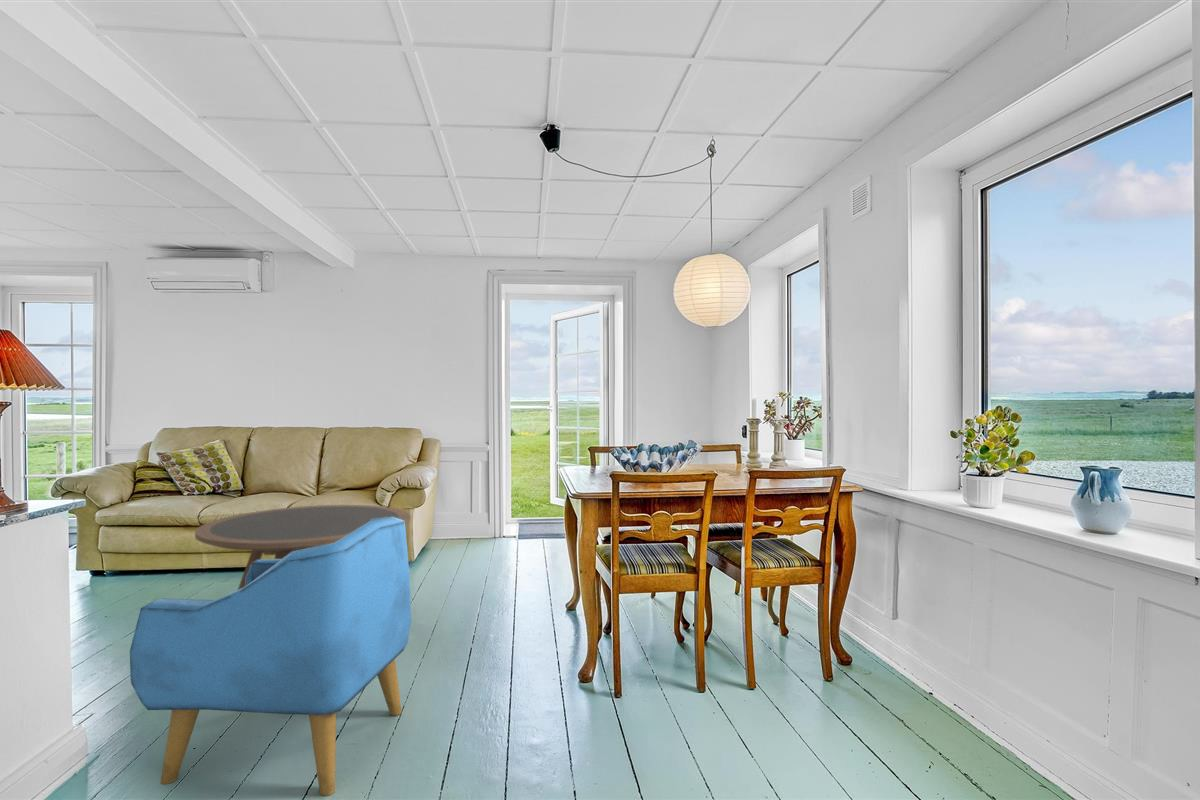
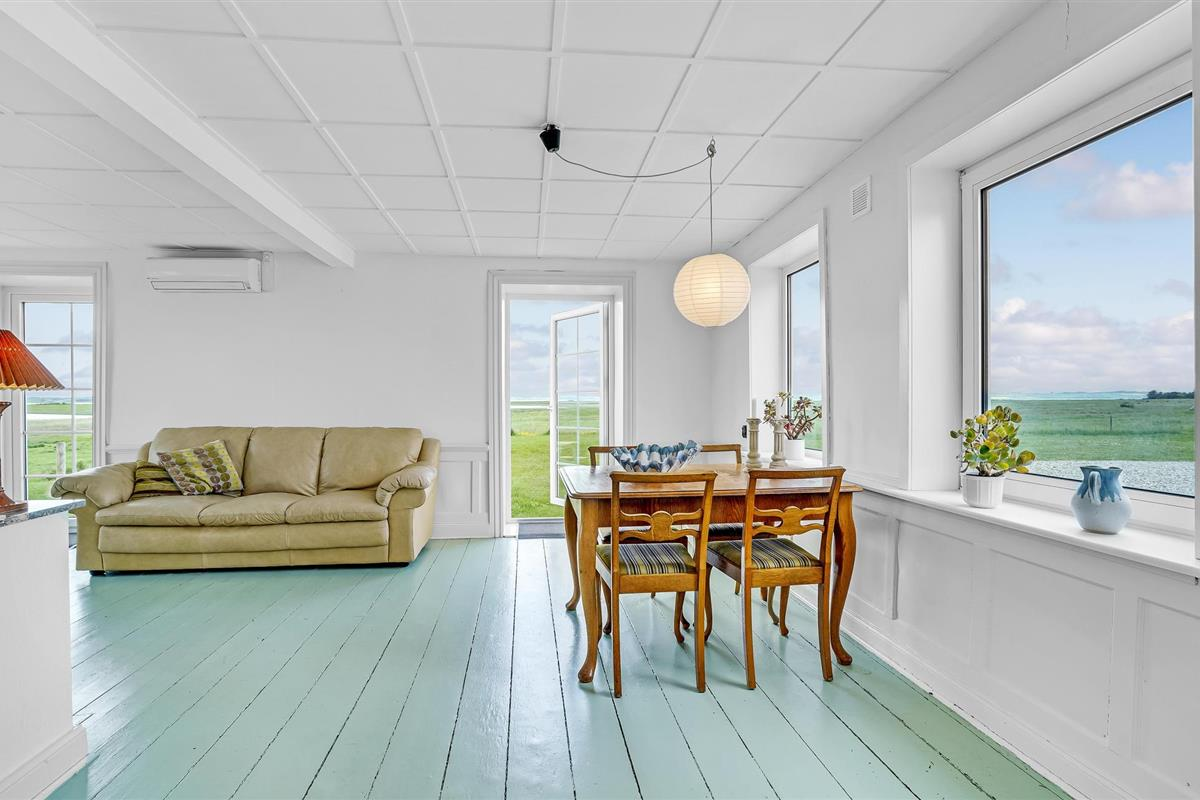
- coffee table (305, 548)
- armchair (285, 631)
